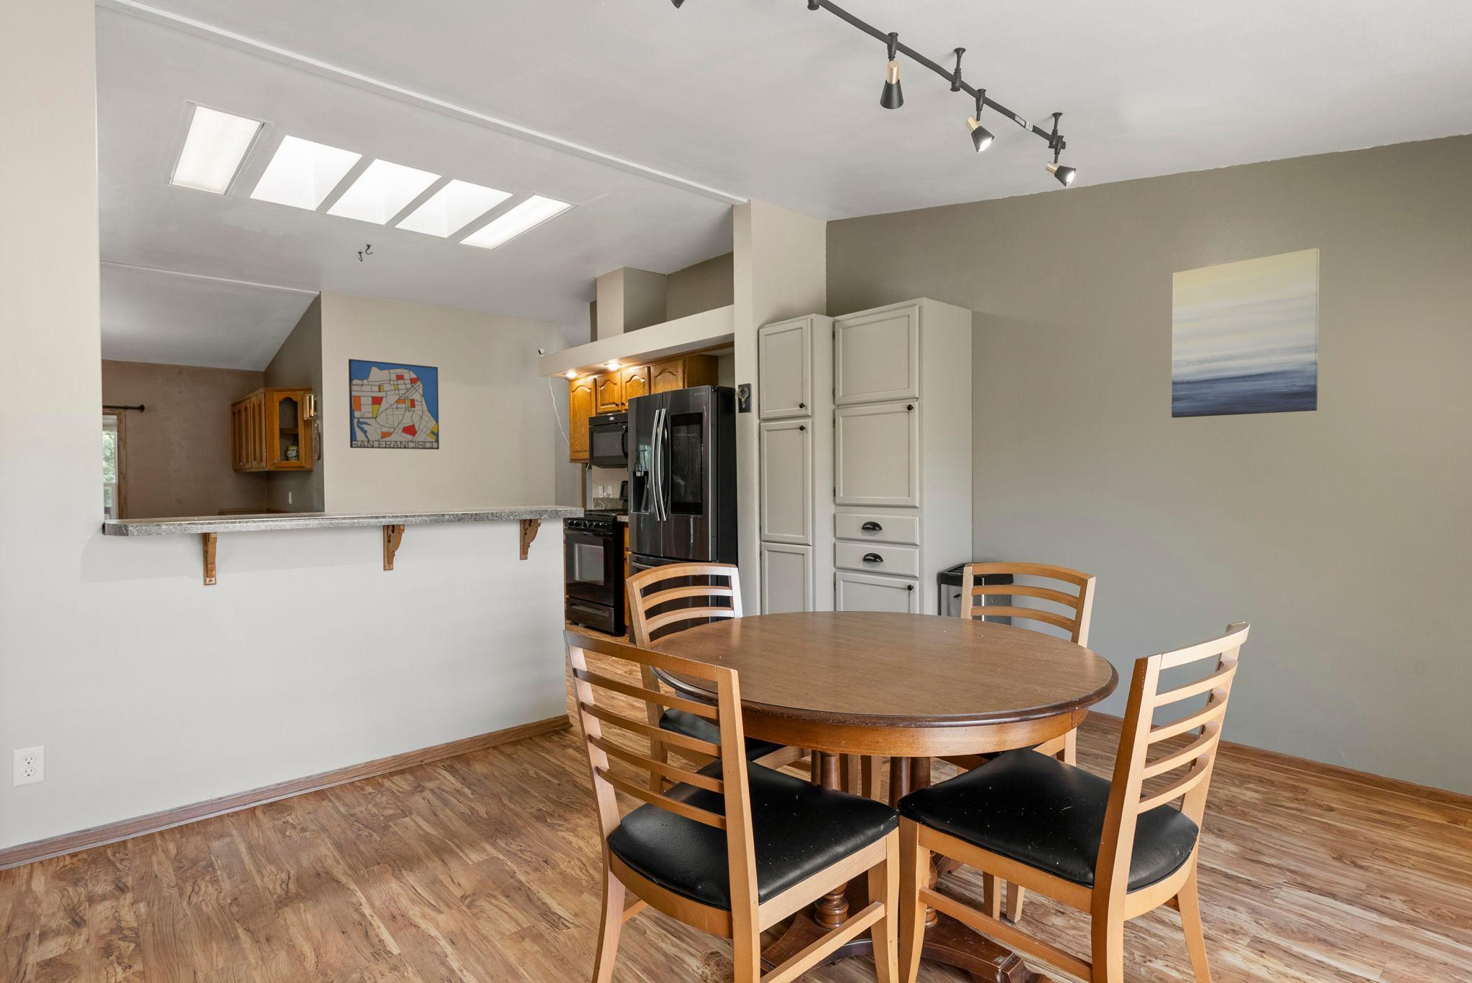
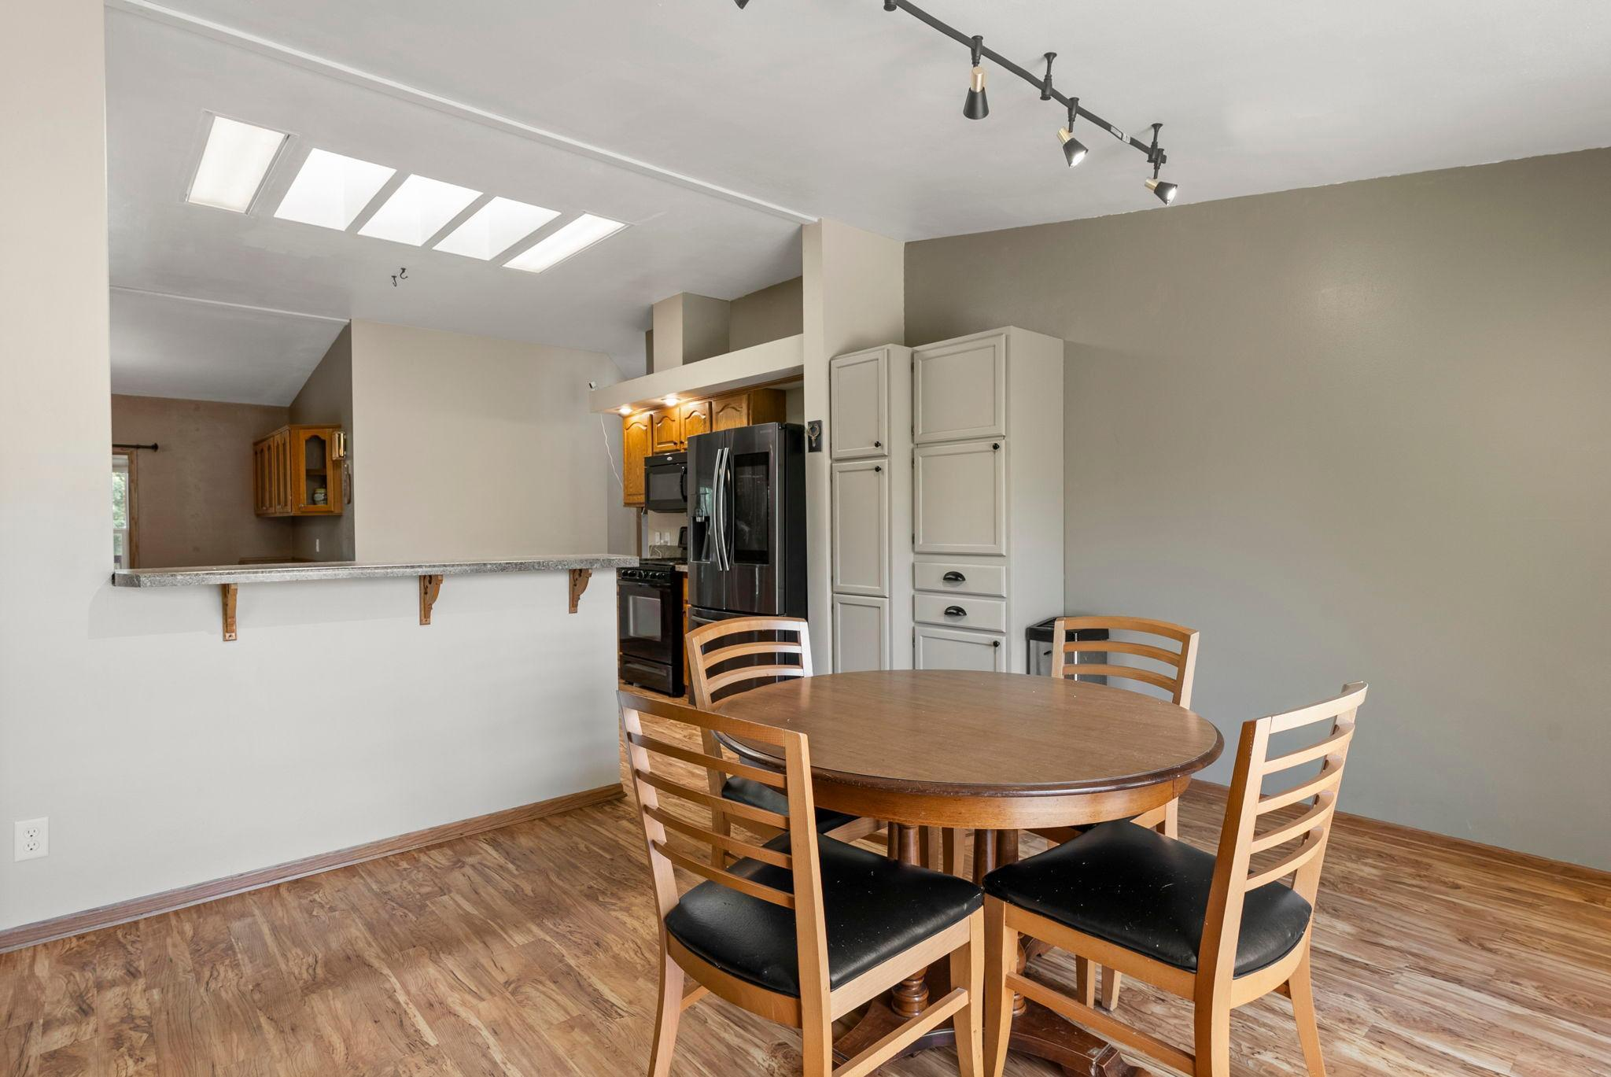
- wall art (395, 406)
- wall art (1241, 338)
